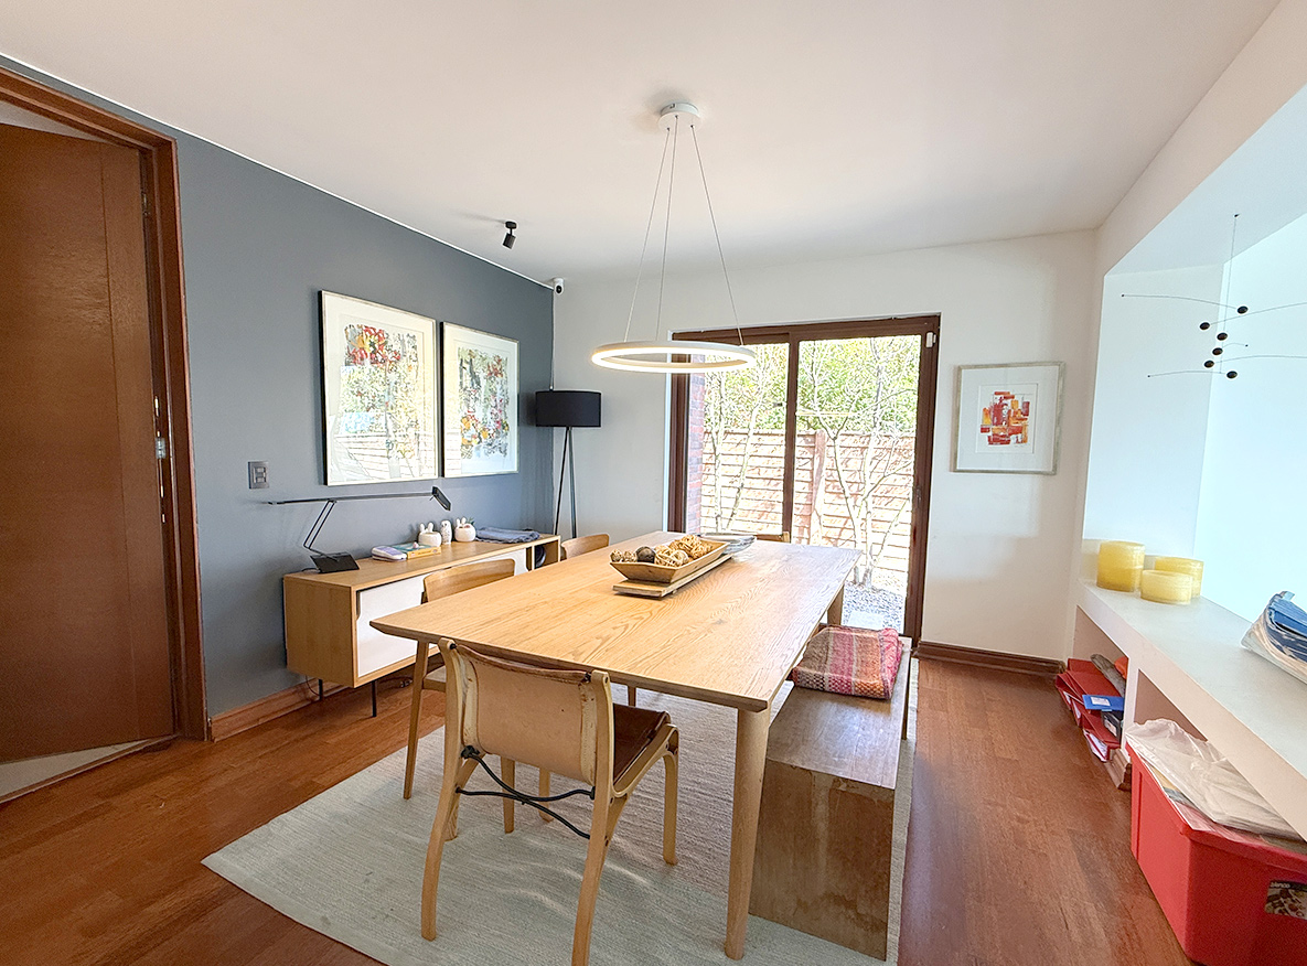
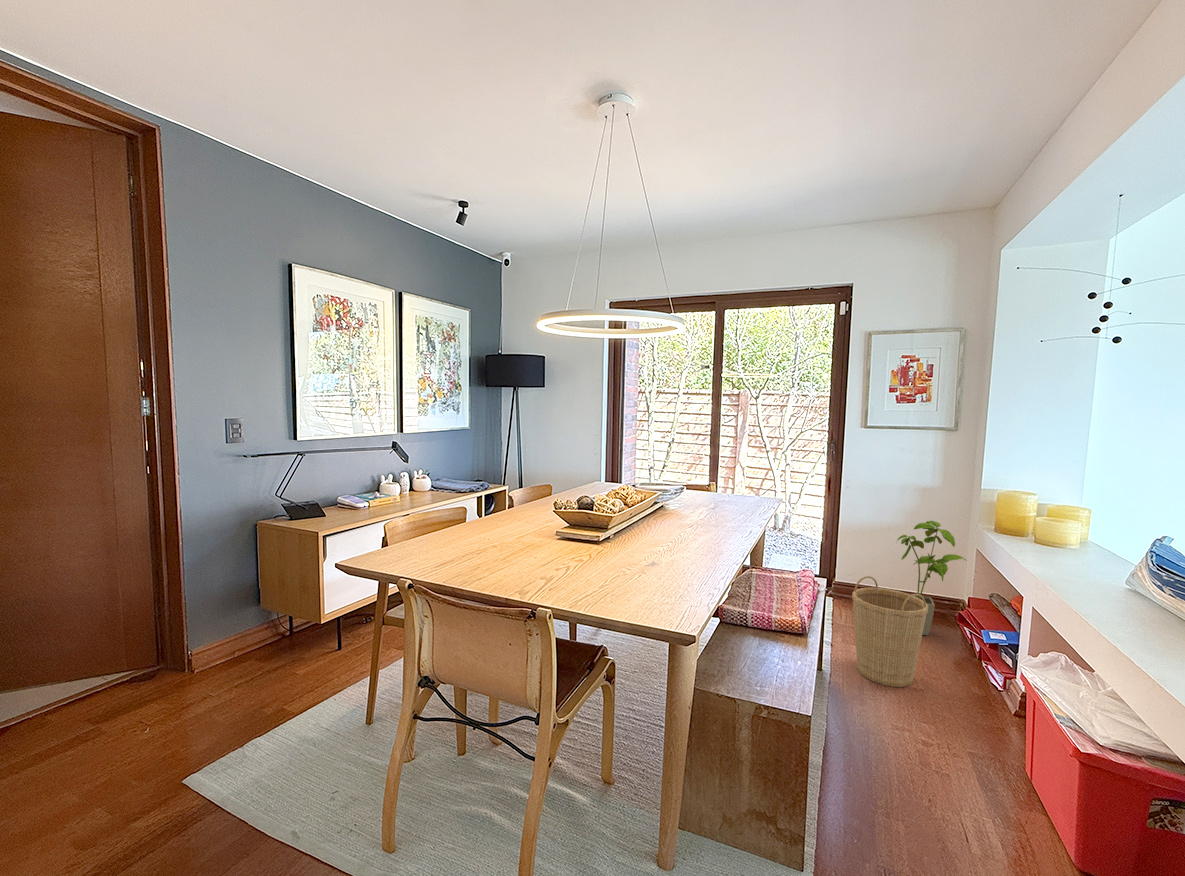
+ house plant (929, 577)
+ basket (887, 629)
